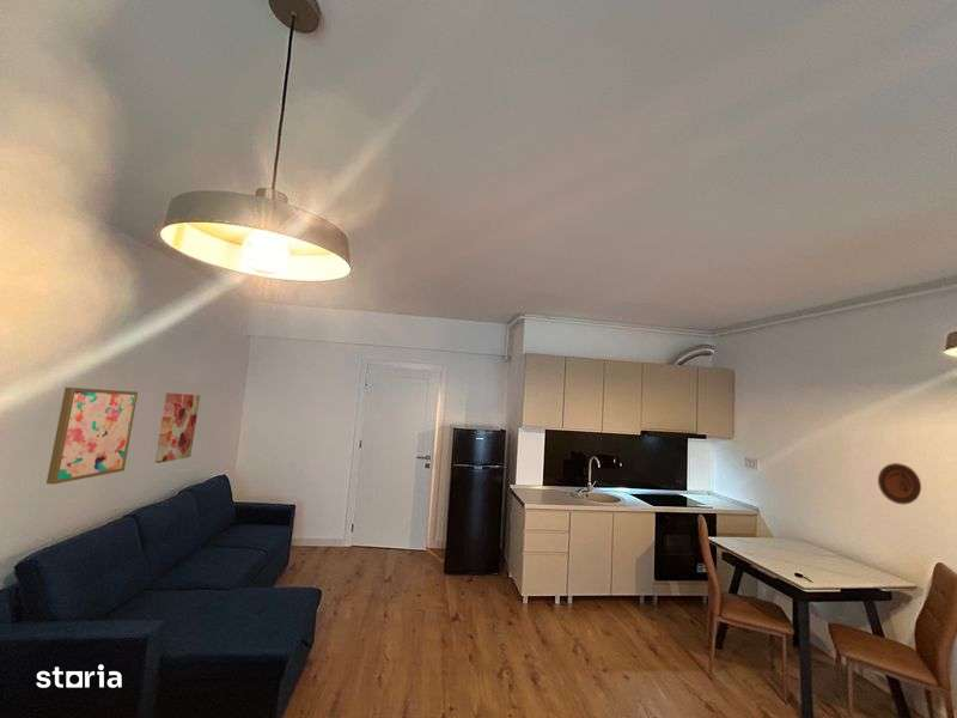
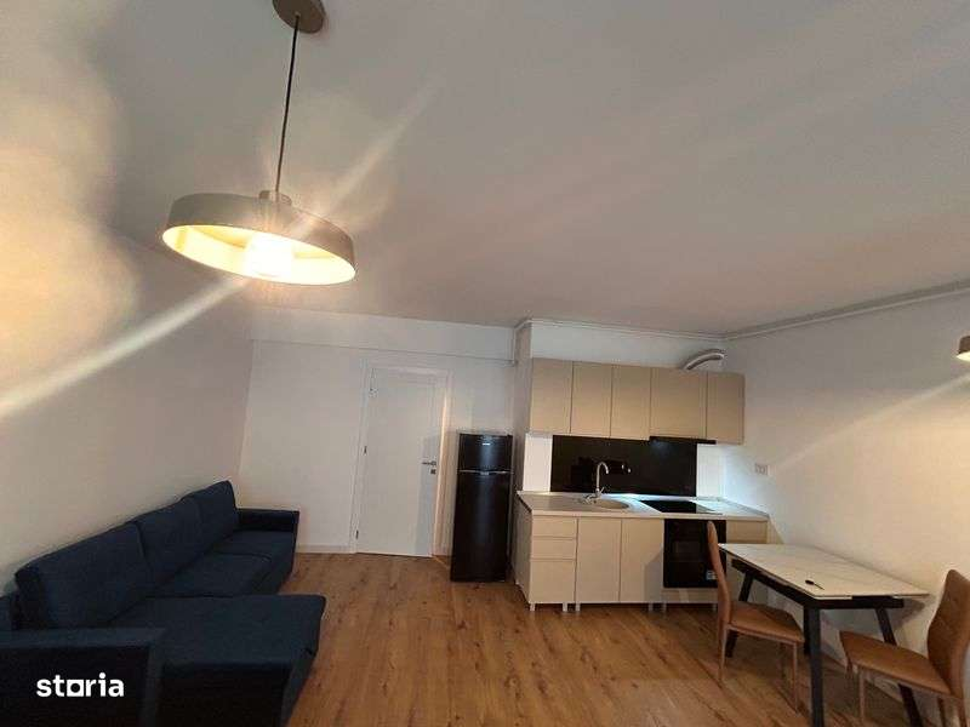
- wall art (178, 426)
- wall art (97, 432)
- decorative plate (898, 483)
